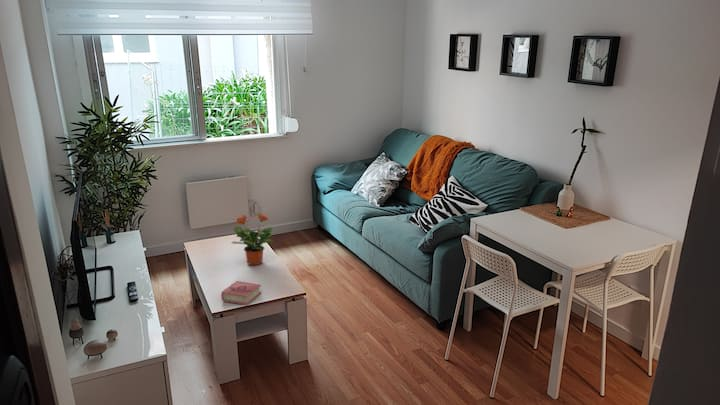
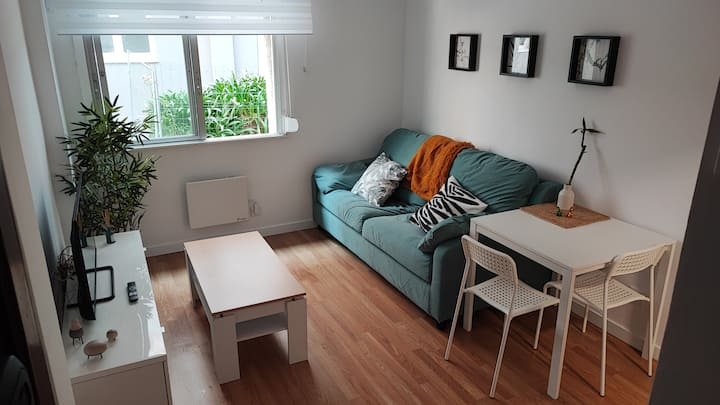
- potted plant (253, 238)
- book (241, 292)
